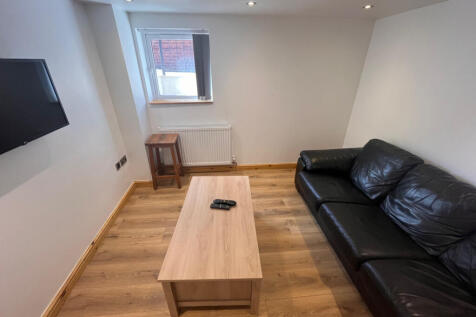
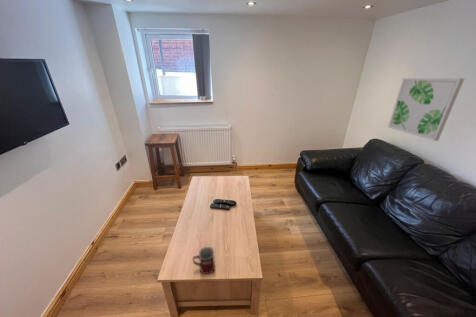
+ wall art (419, 107)
+ mug (203, 260)
